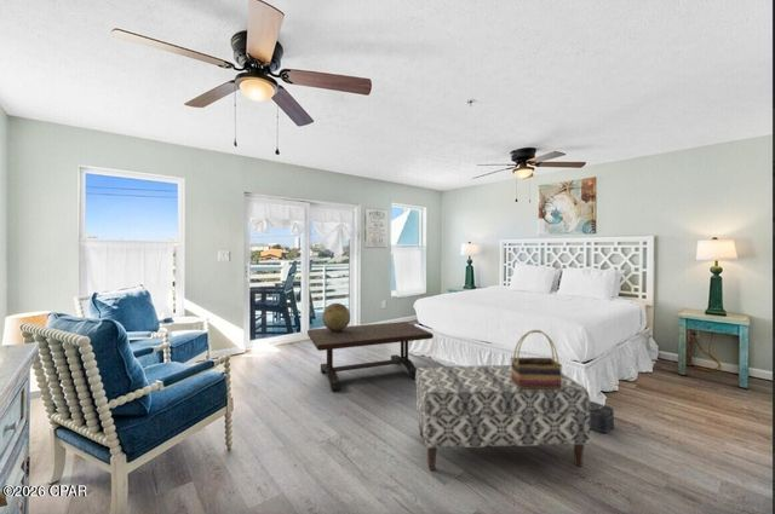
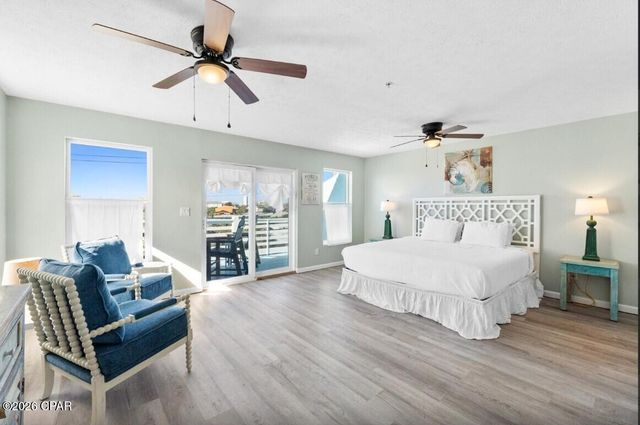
- storage bin (590, 414)
- woven basket (535, 358)
- bench (494, 412)
- coffee table (368, 345)
- decorative sphere (335, 317)
